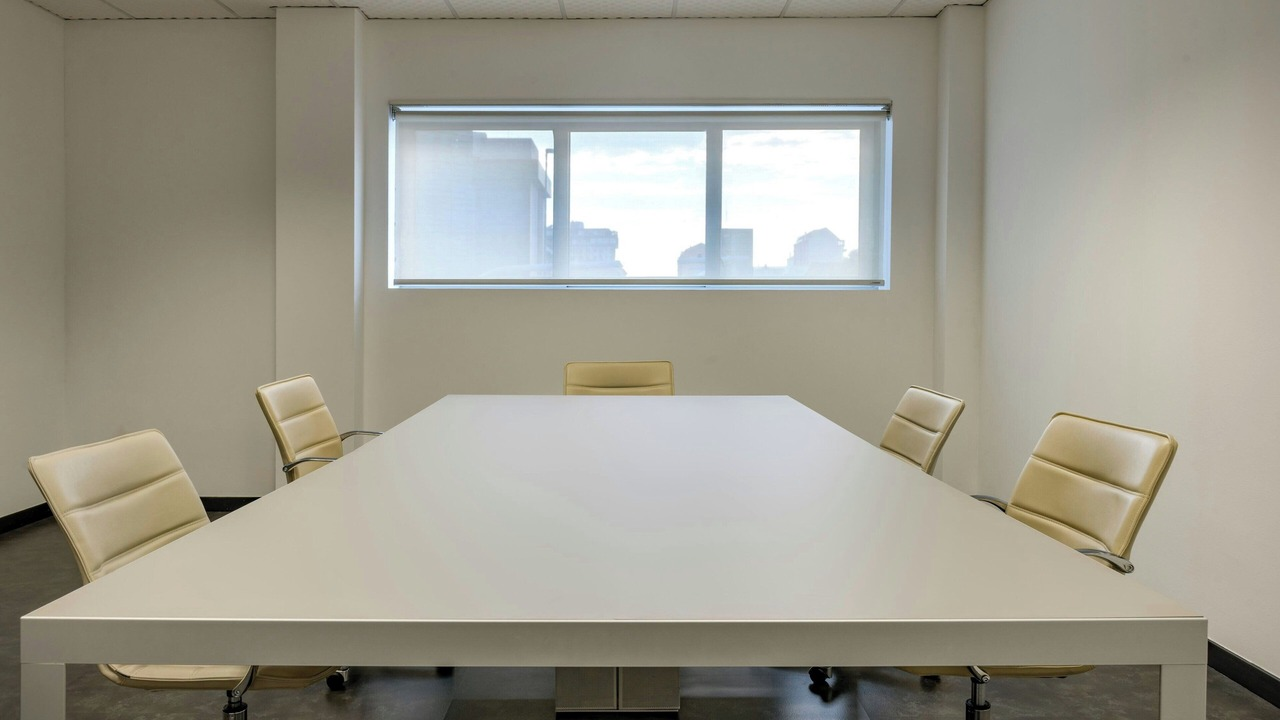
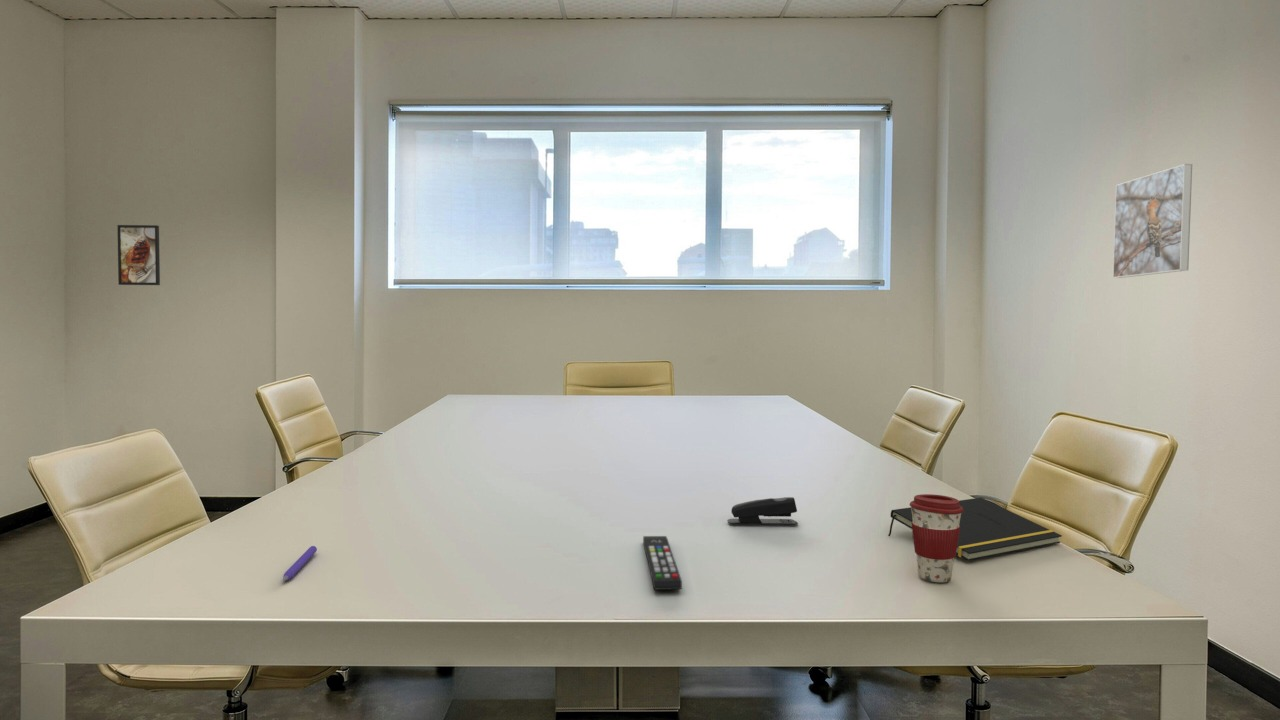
+ notepad (974, 526)
+ pen (299, 563)
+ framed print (1149, 224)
+ stapler (762, 510)
+ remote control (660, 560)
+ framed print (138, 255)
+ coffee cup (935, 537)
